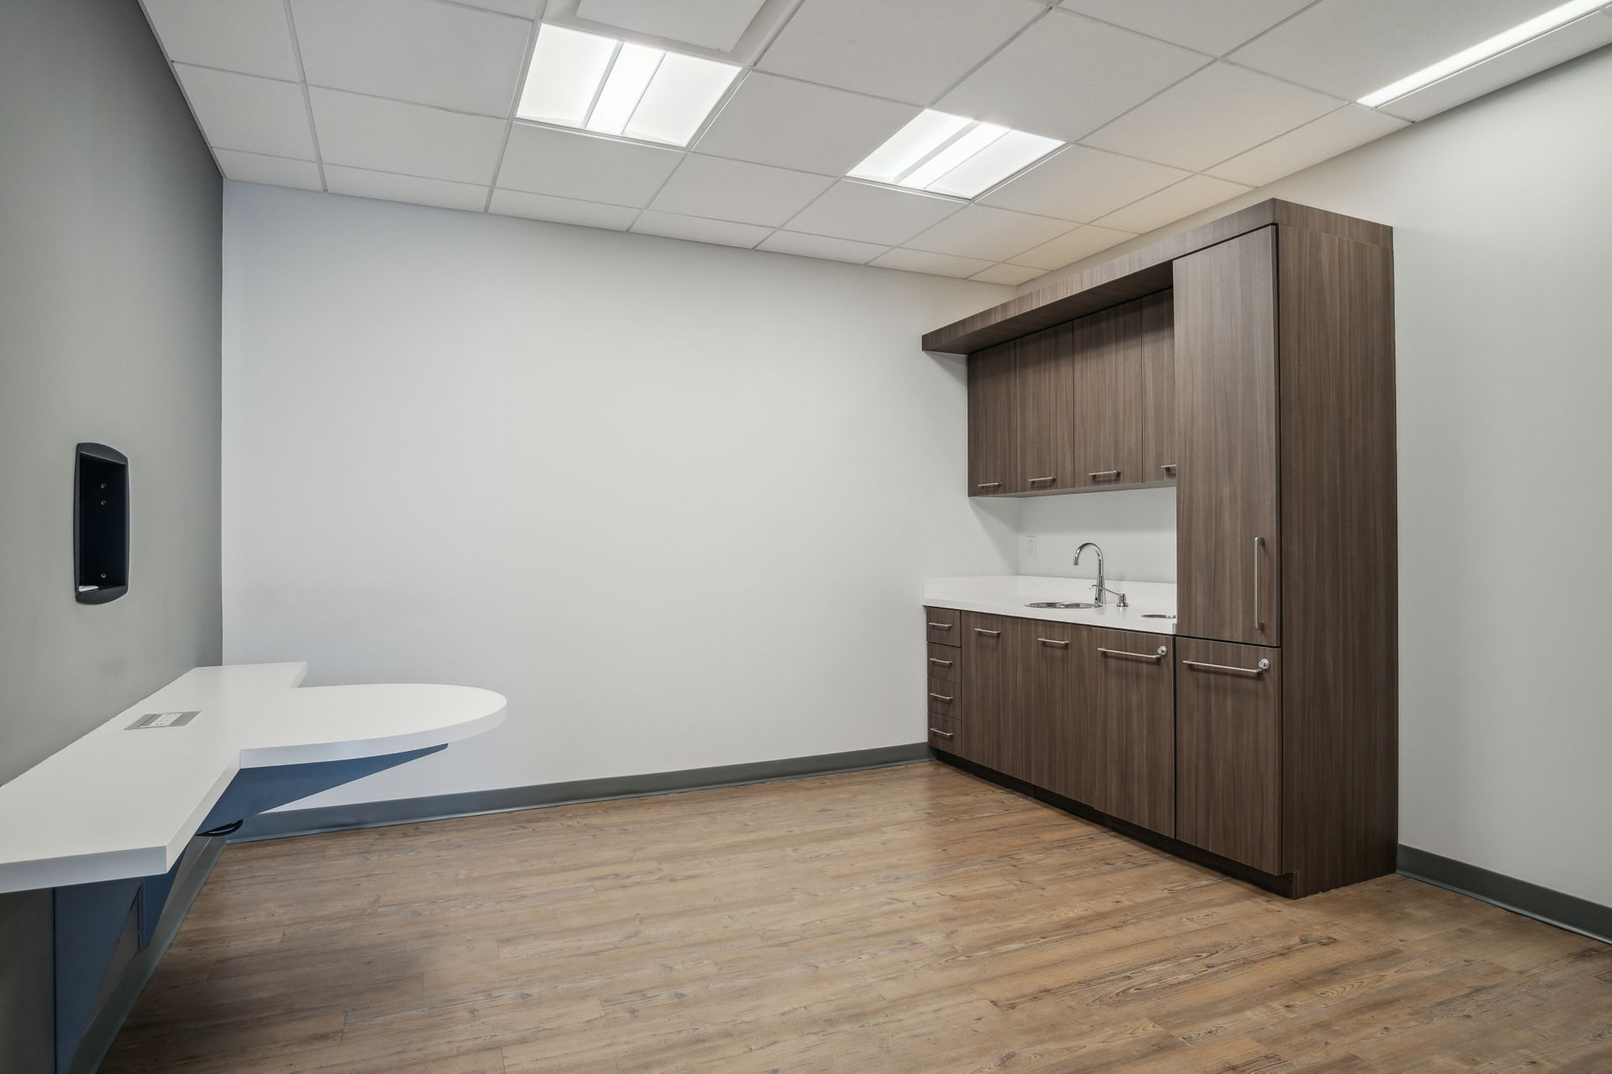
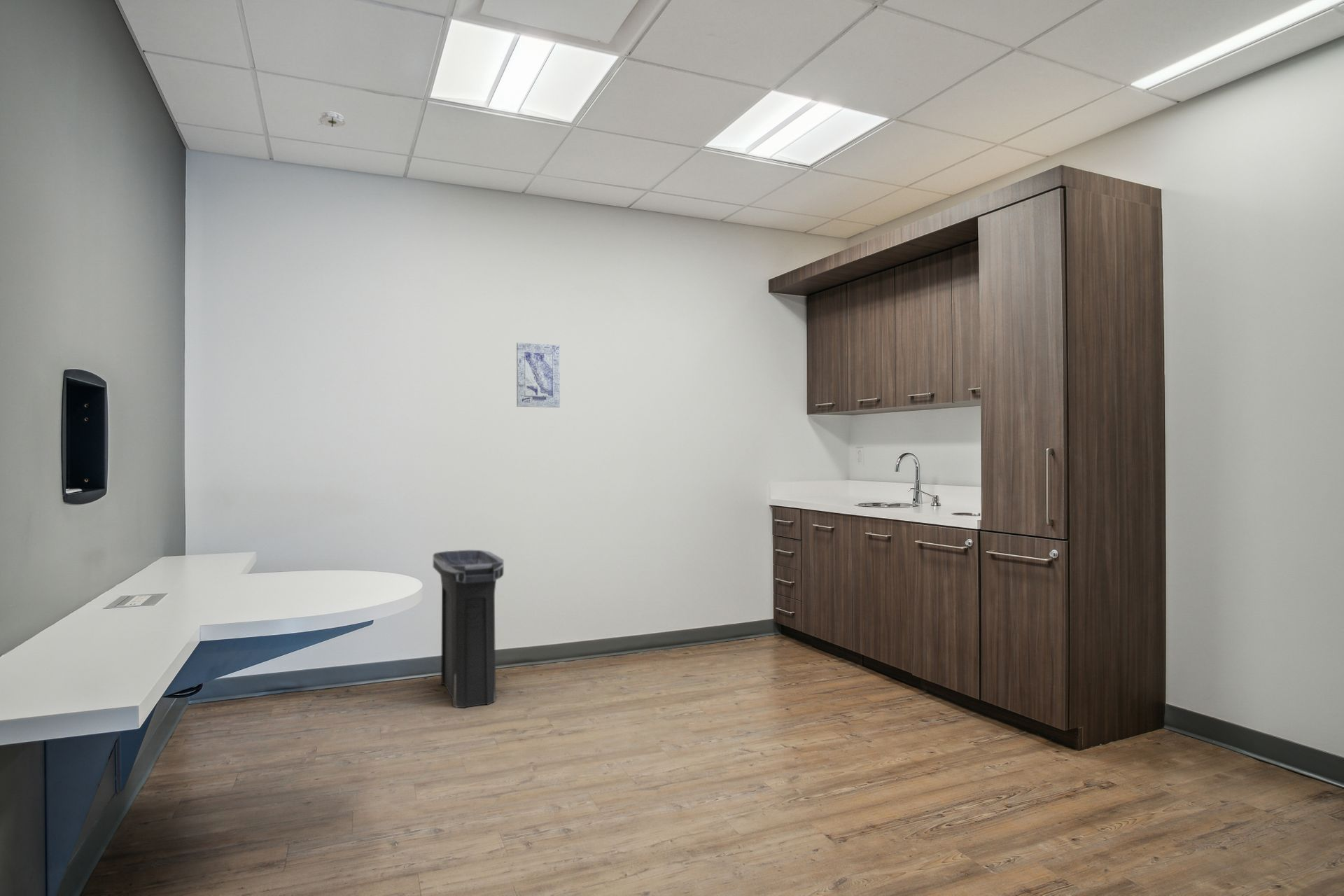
+ trash can (467, 624)
+ smoke detector (331, 119)
+ wall art (538, 375)
